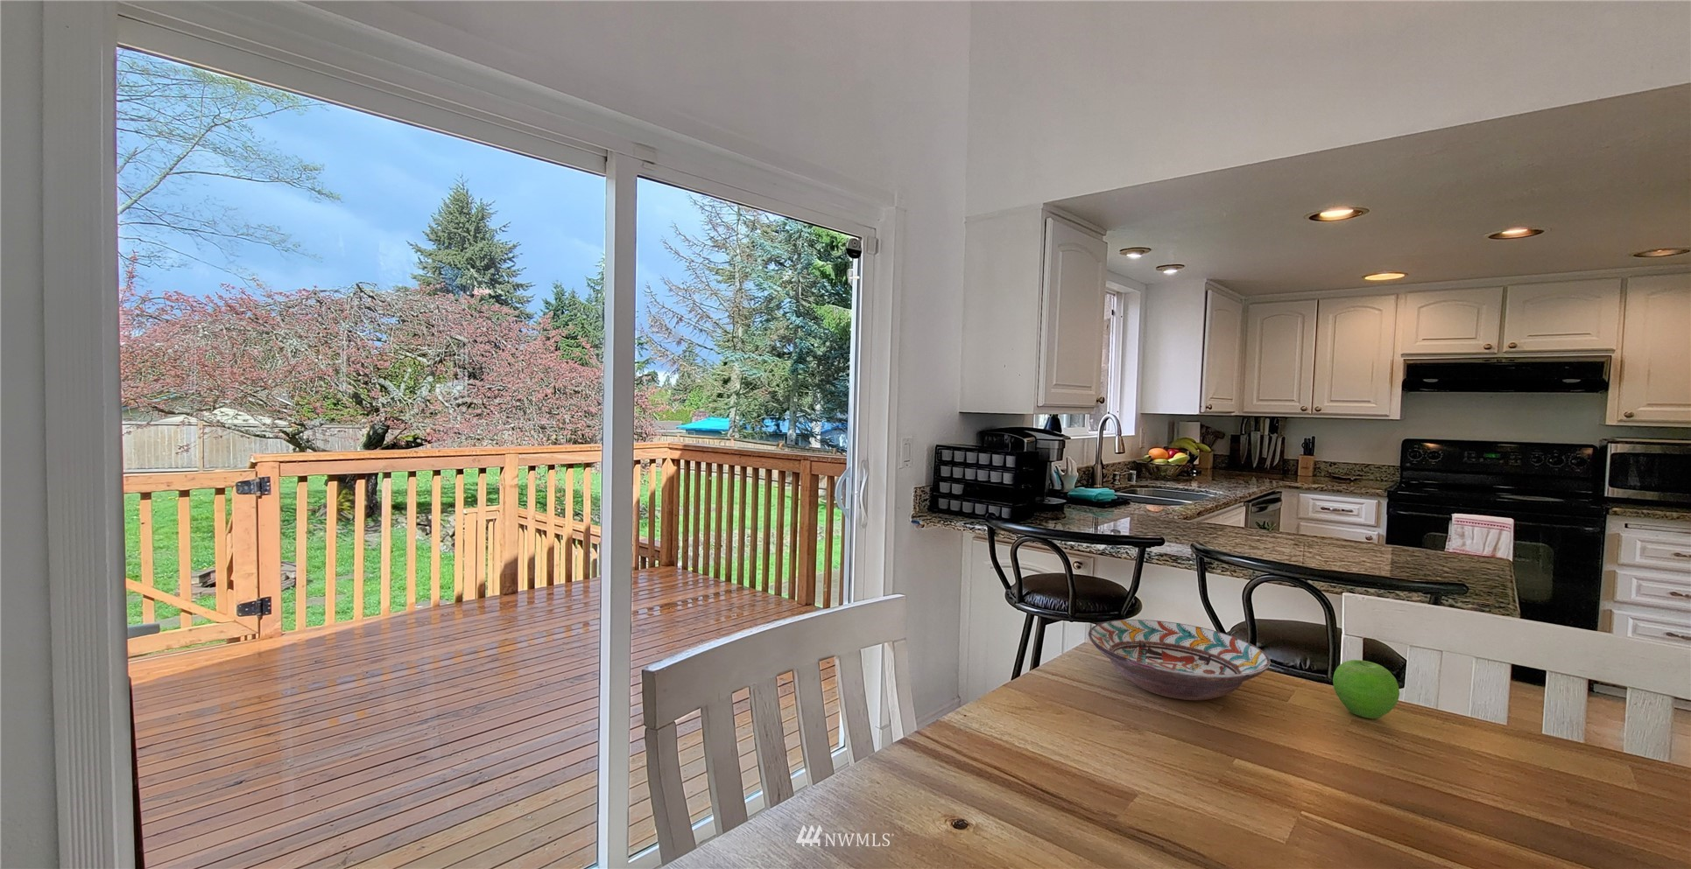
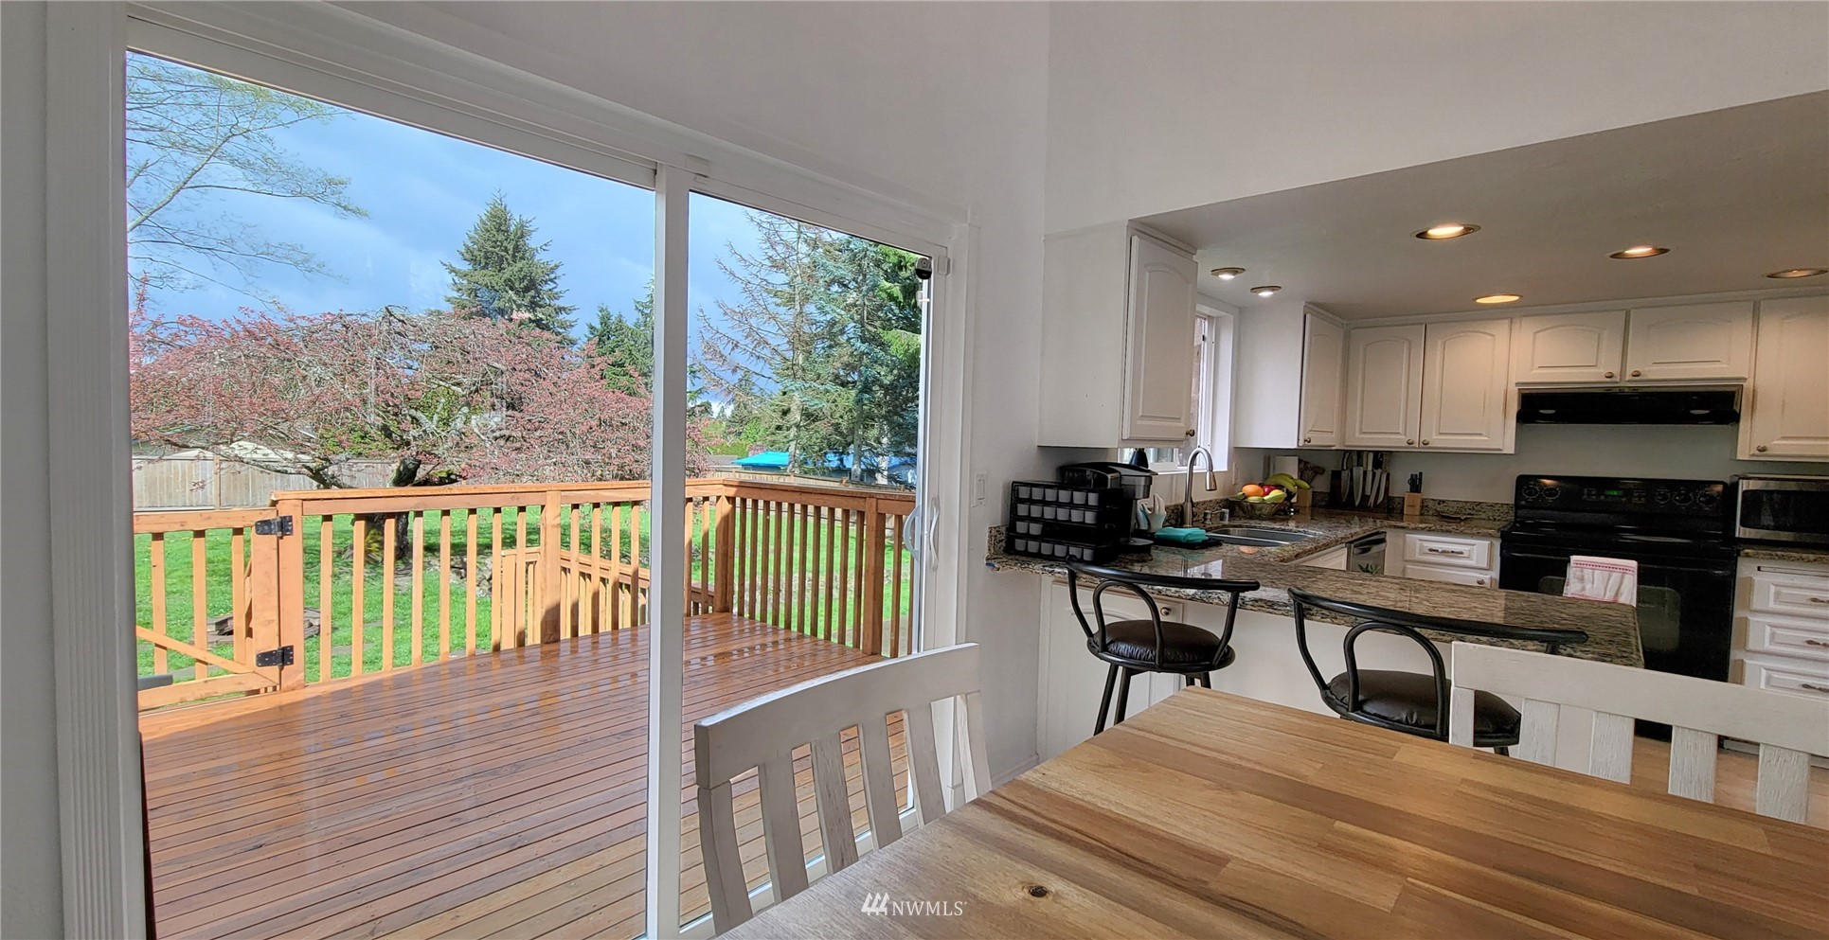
- decorative bowl (1173, 663)
- fruit (1364, 688)
